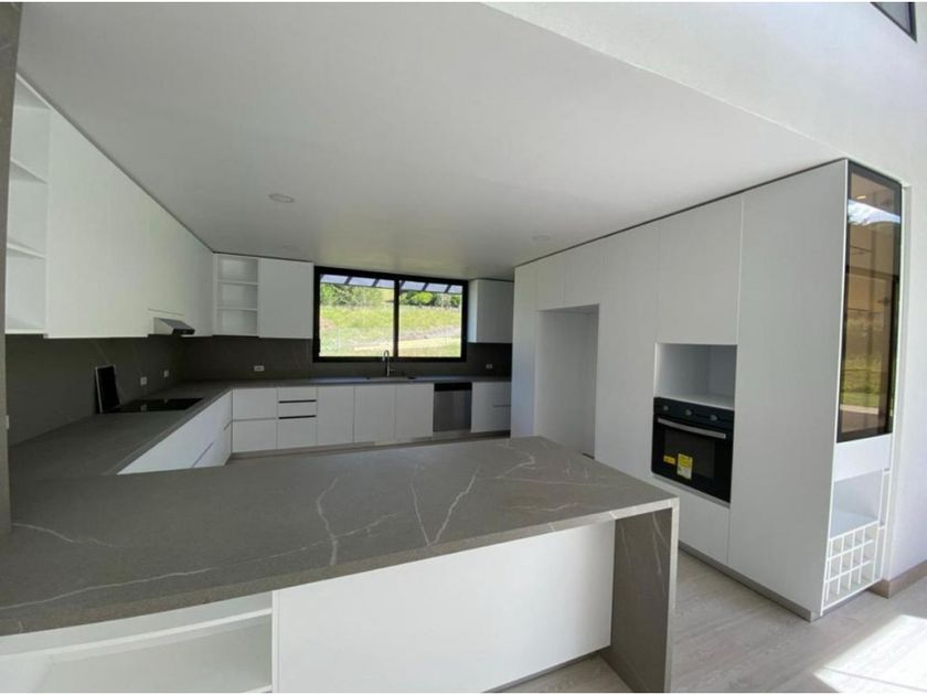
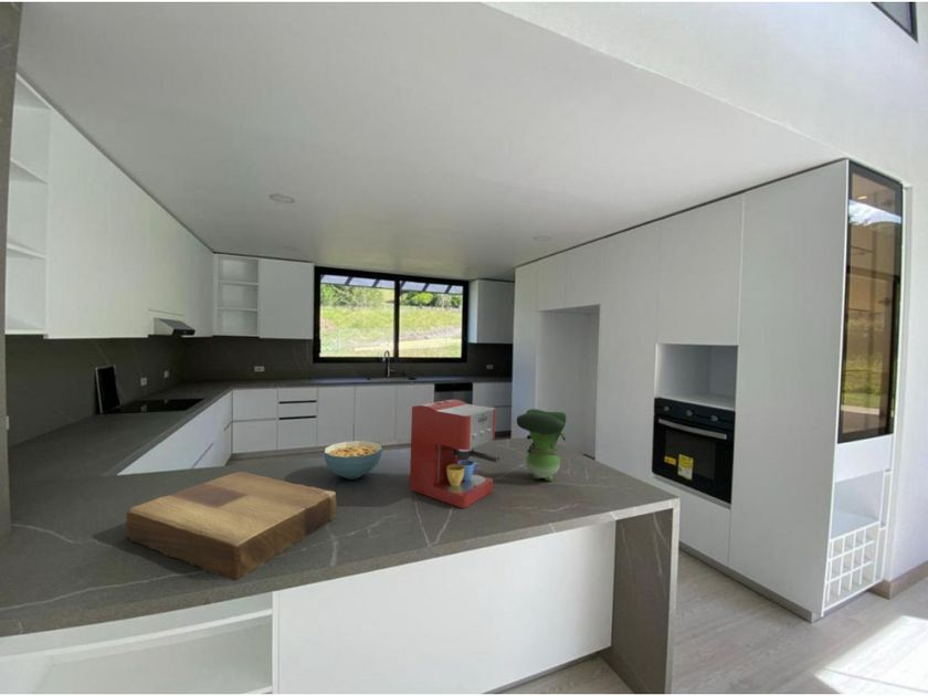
+ coffee maker (452, 446)
+ cutting board (238, 512)
+ cereal bowl (352, 462)
+ toy figurine (542, 445)
